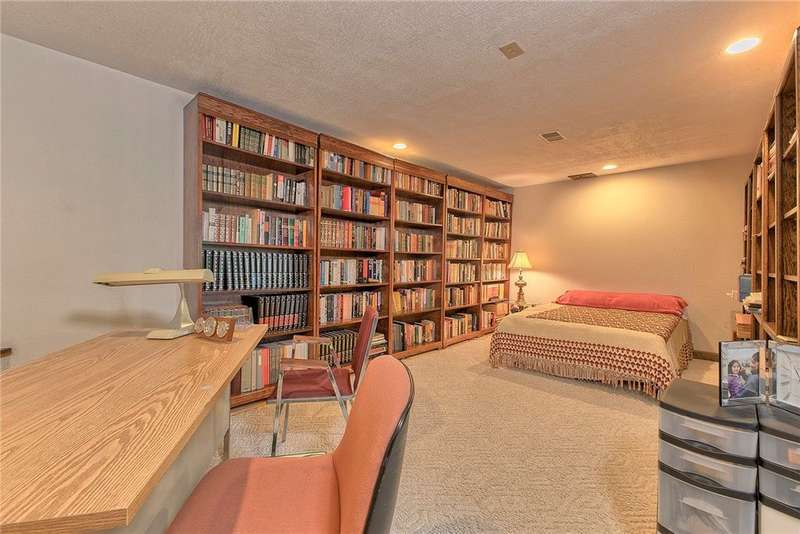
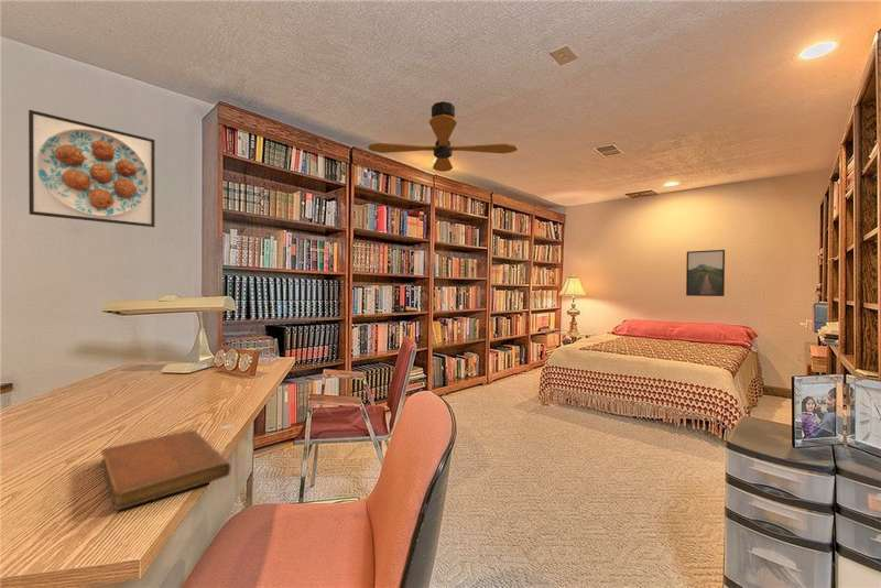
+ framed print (705, 273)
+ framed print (97, 173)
+ notebook (163, 461)
+ ceiling fan (443, 131)
